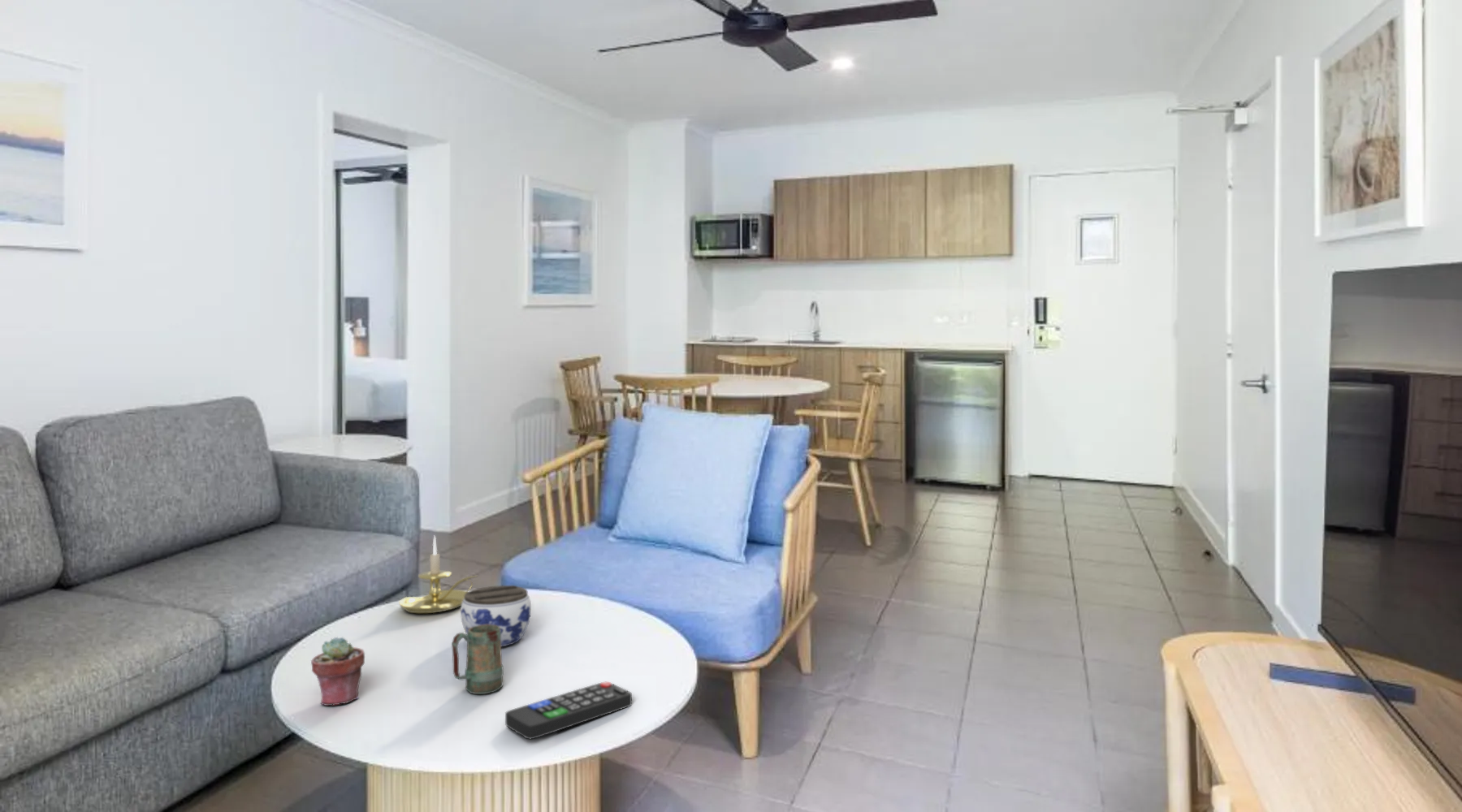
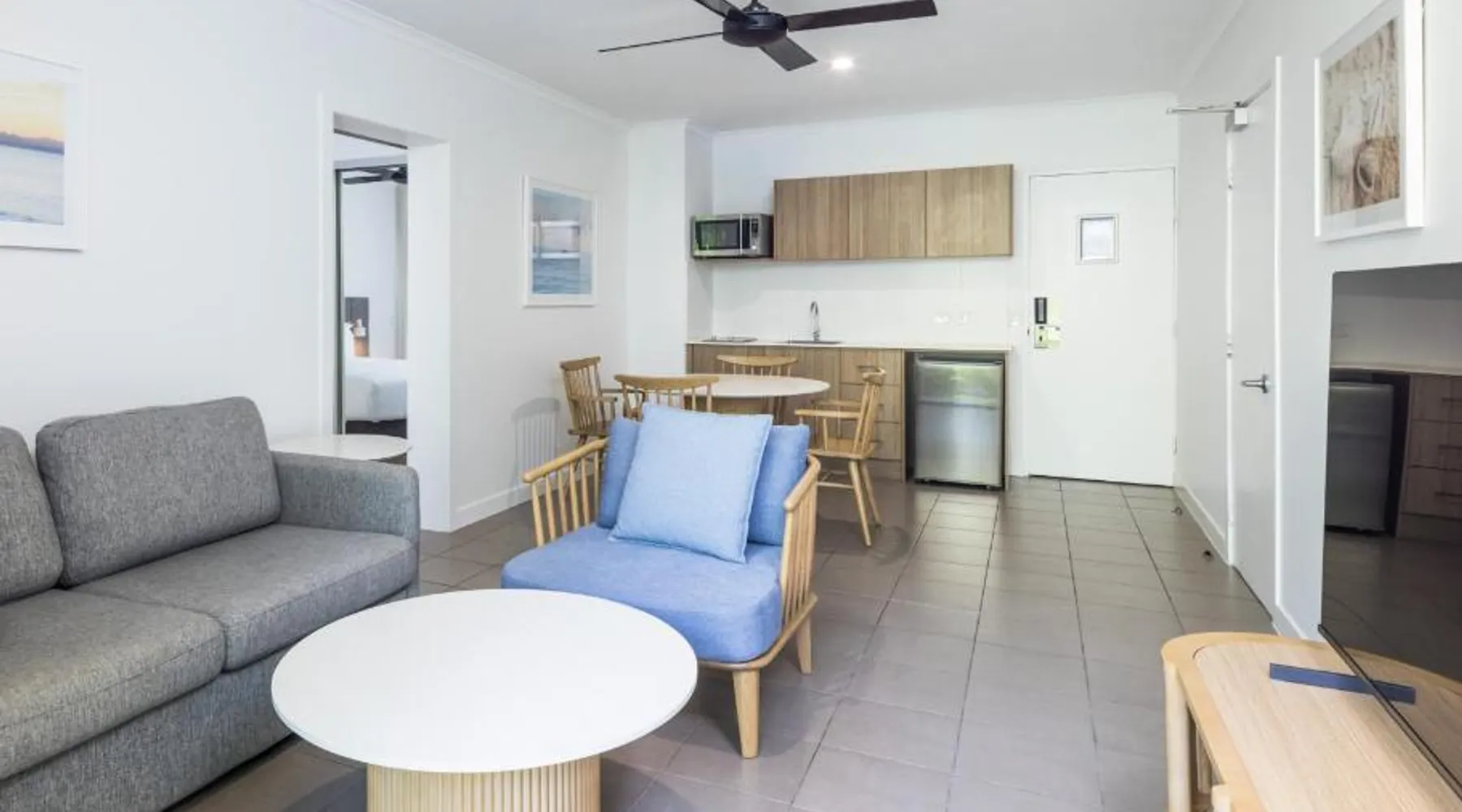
- candle holder (439, 570)
- mug (477, 659)
- remote control (570, 707)
- potted succulent (338, 667)
- jar (496, 615)
